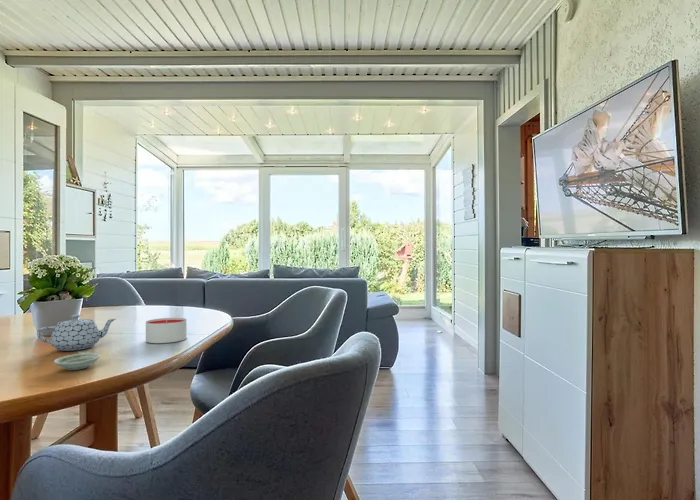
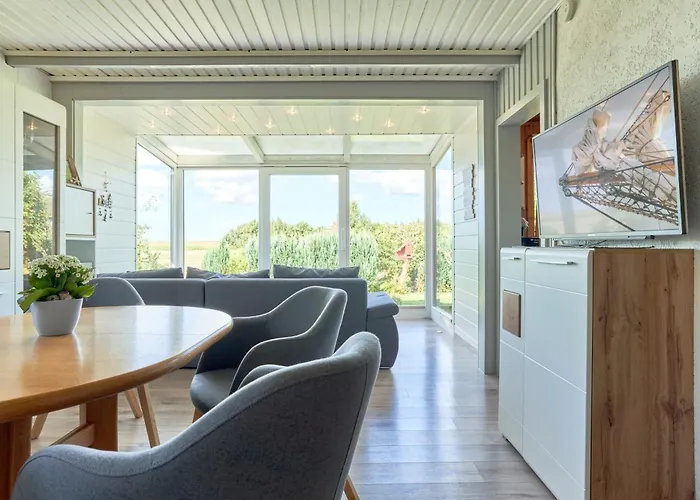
- candle (166, 329)
- teapot (78, 331)
- saucer (77, 362)
